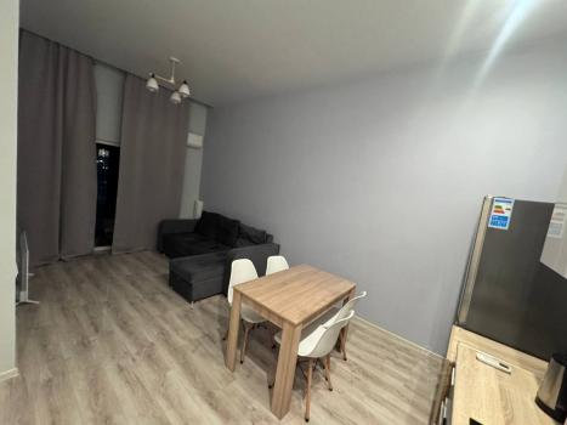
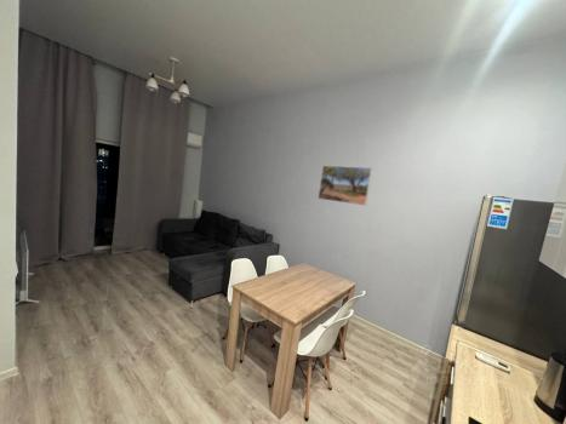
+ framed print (343, 184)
